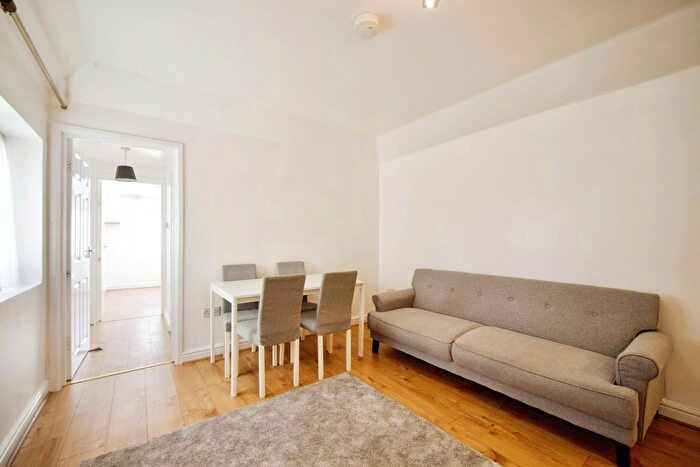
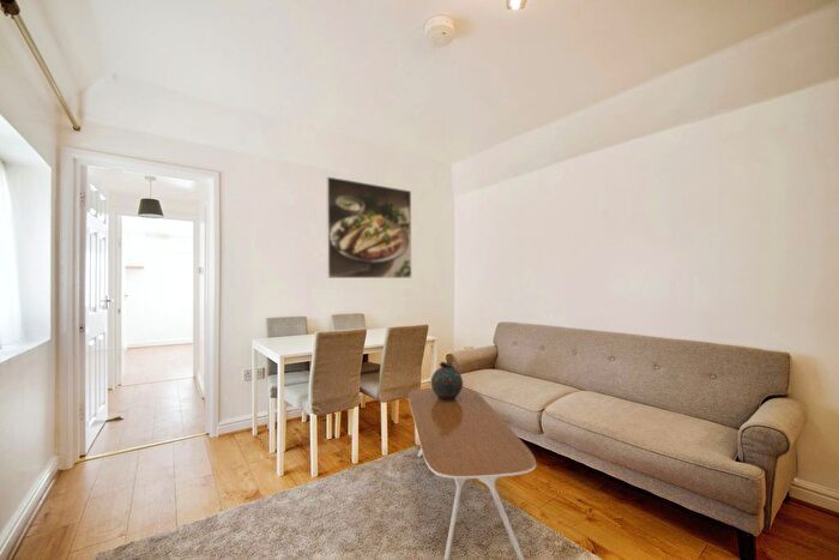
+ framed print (372, 230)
+ coffee table (458, 457)
+ snuff bottle (446, 379)
